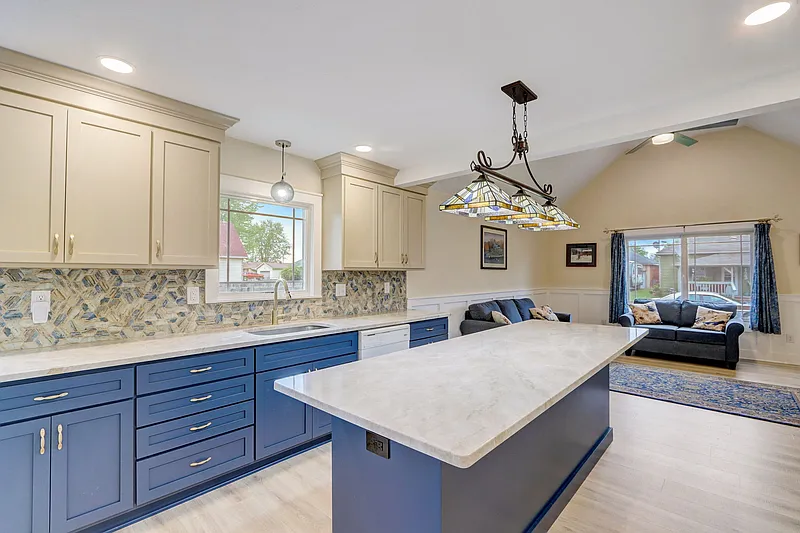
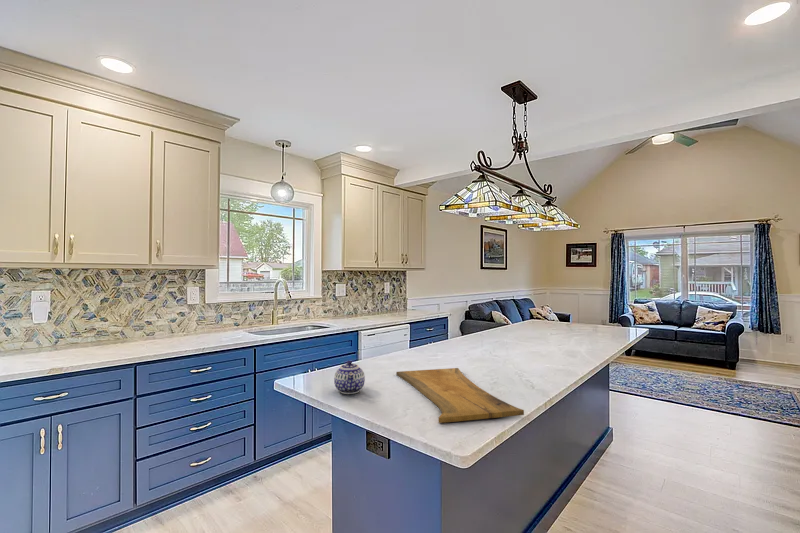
+ cutting board (450, 389)
+ teapot (349, 375)
